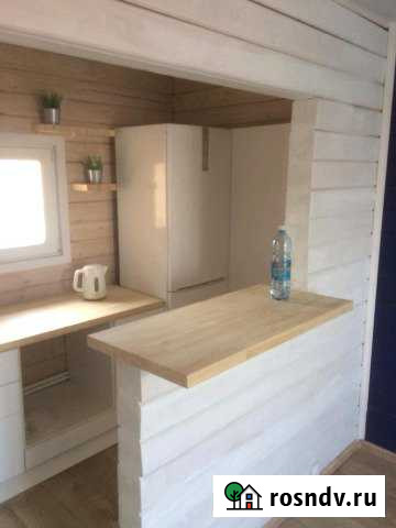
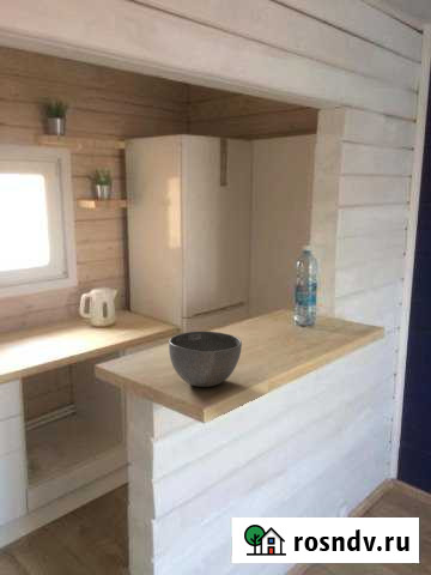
+ bowl (205, 361)
